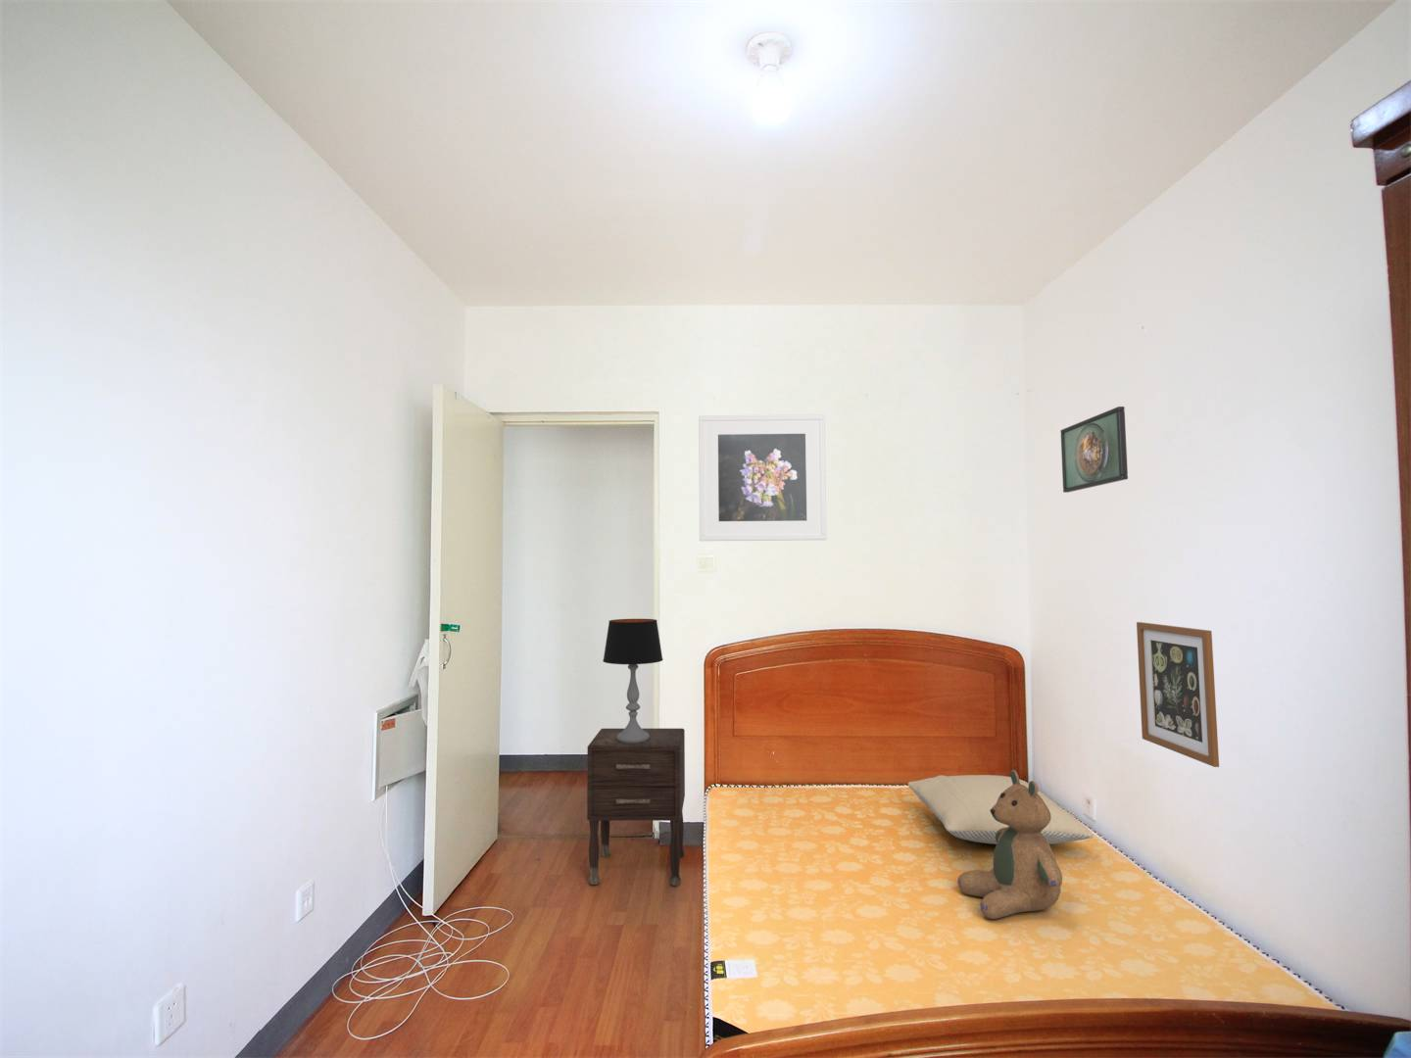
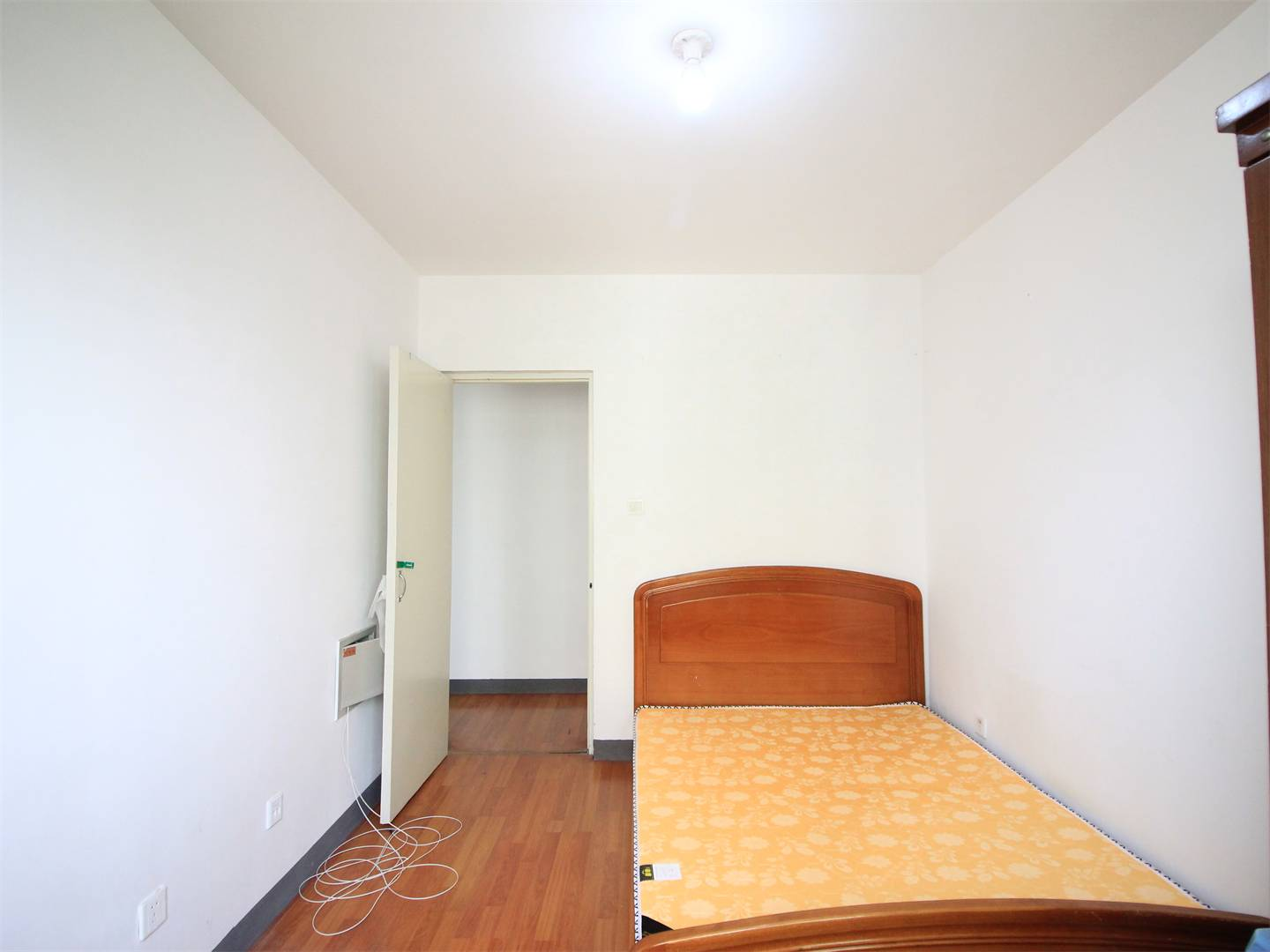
- wall art (1174, 688)
- pillow (991, 807)
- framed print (1091, 452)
- teddy bear (1008, 839)
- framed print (761, 477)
- nightstand (638, 802)
- table lamp (633, 679)
